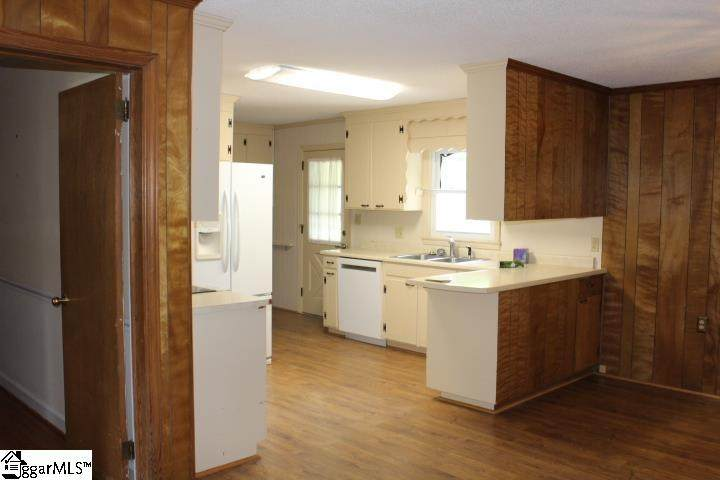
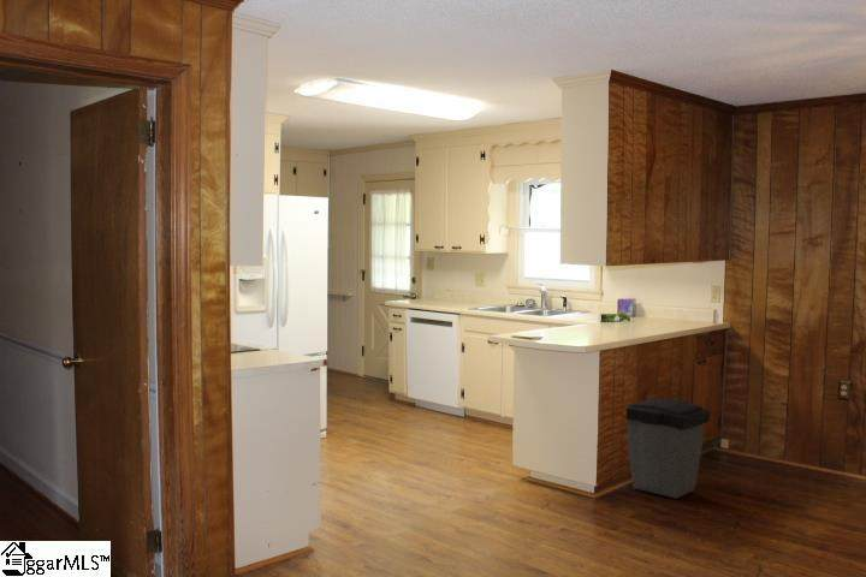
+ trash can (664, 446)
